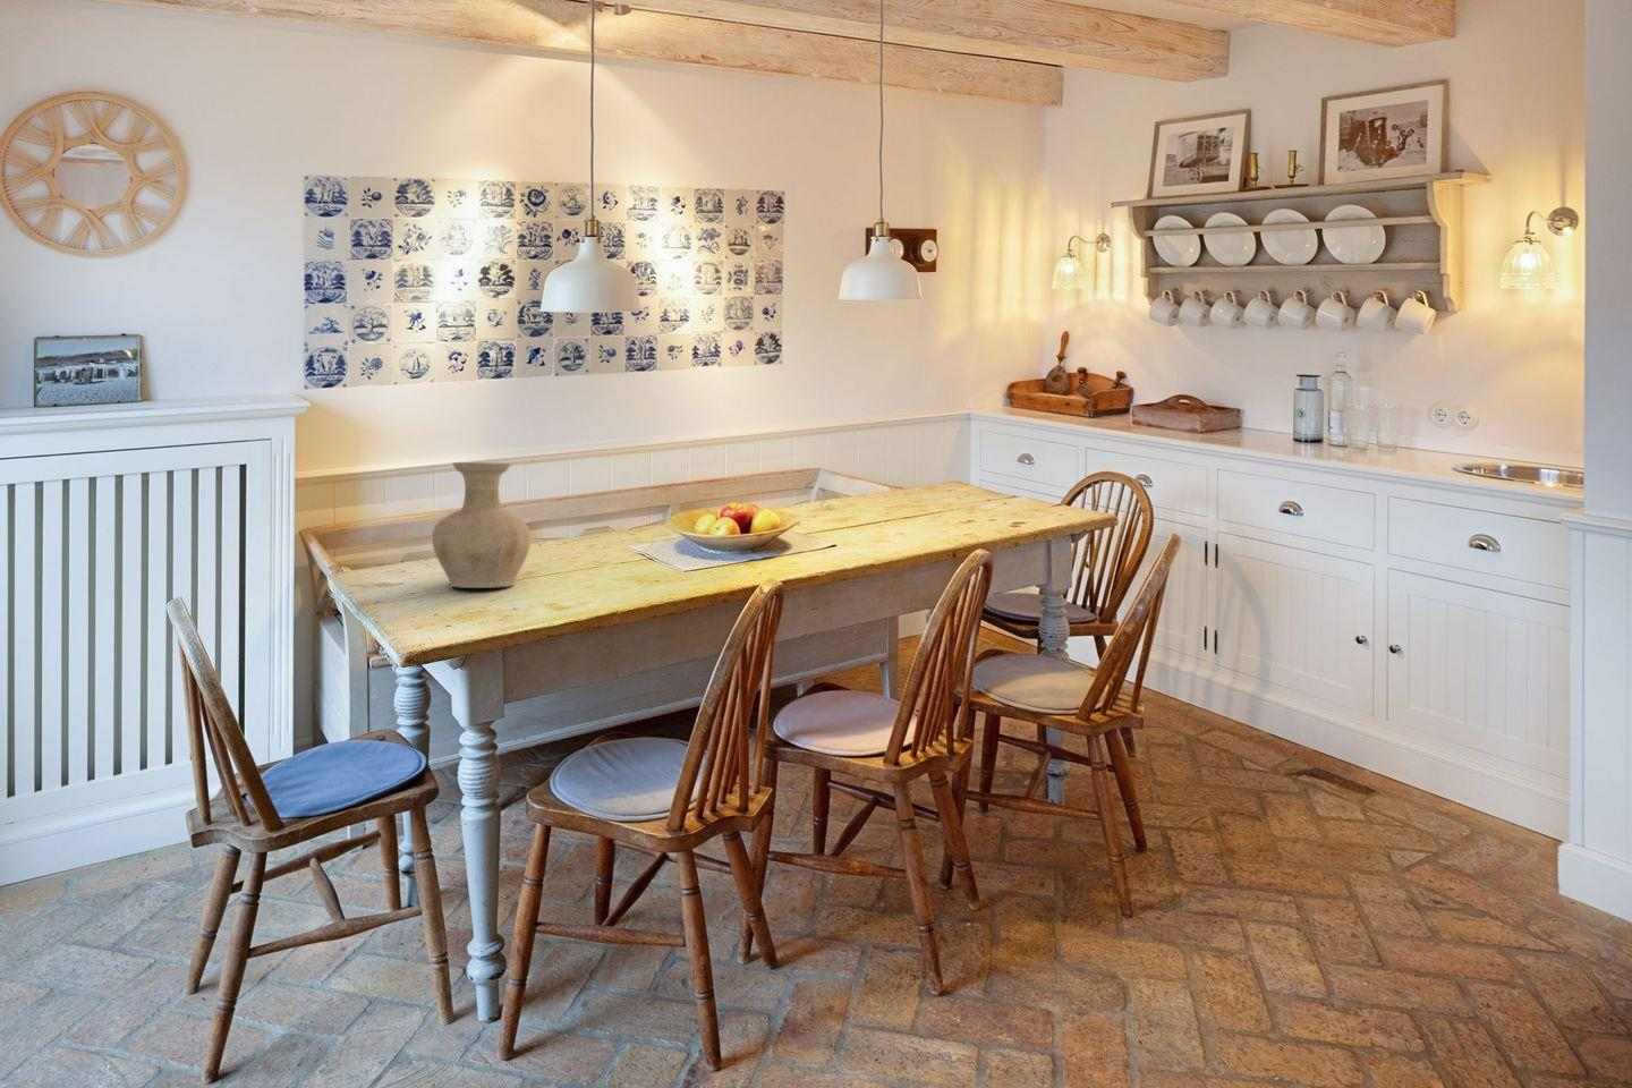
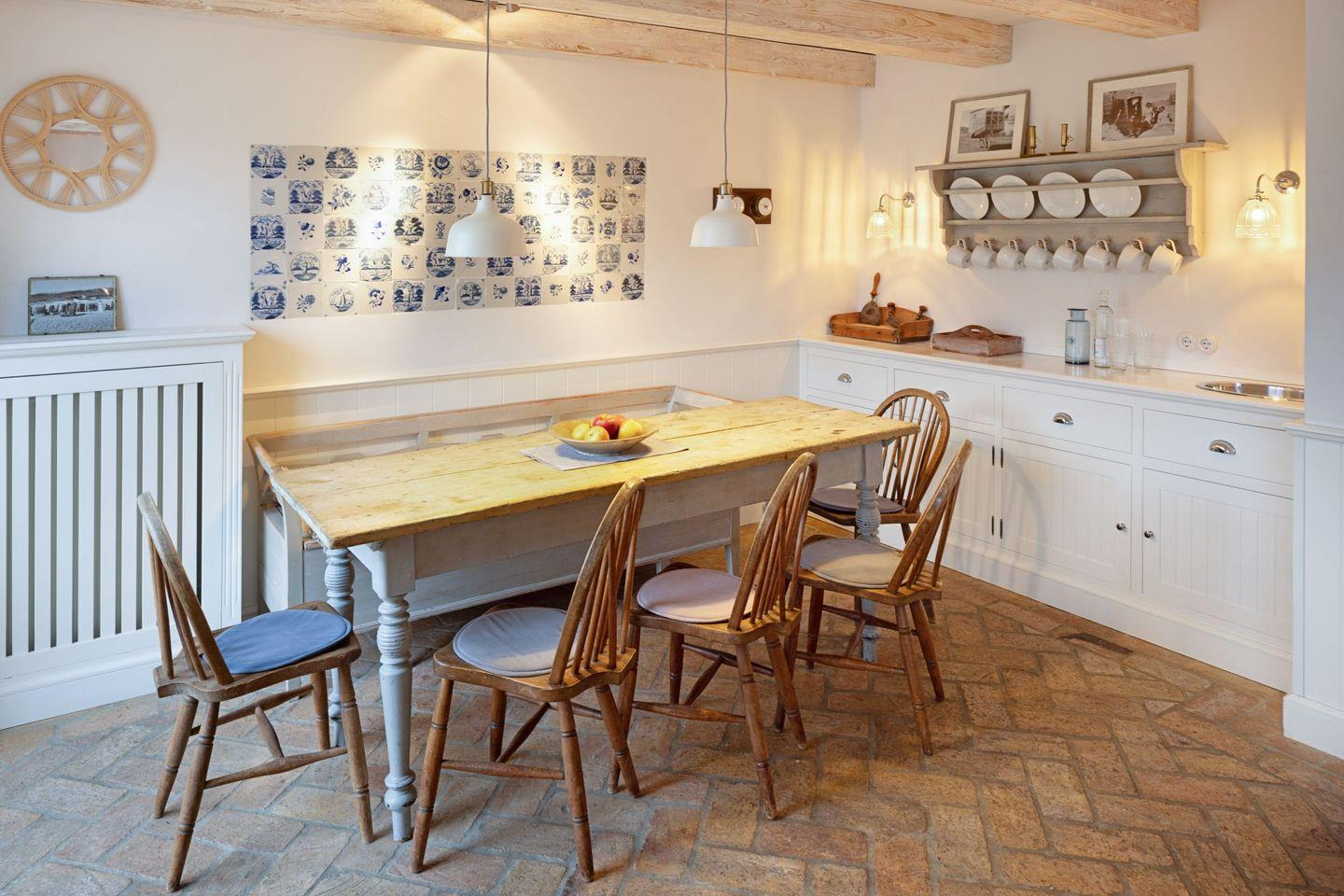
- vase (482, 523)
